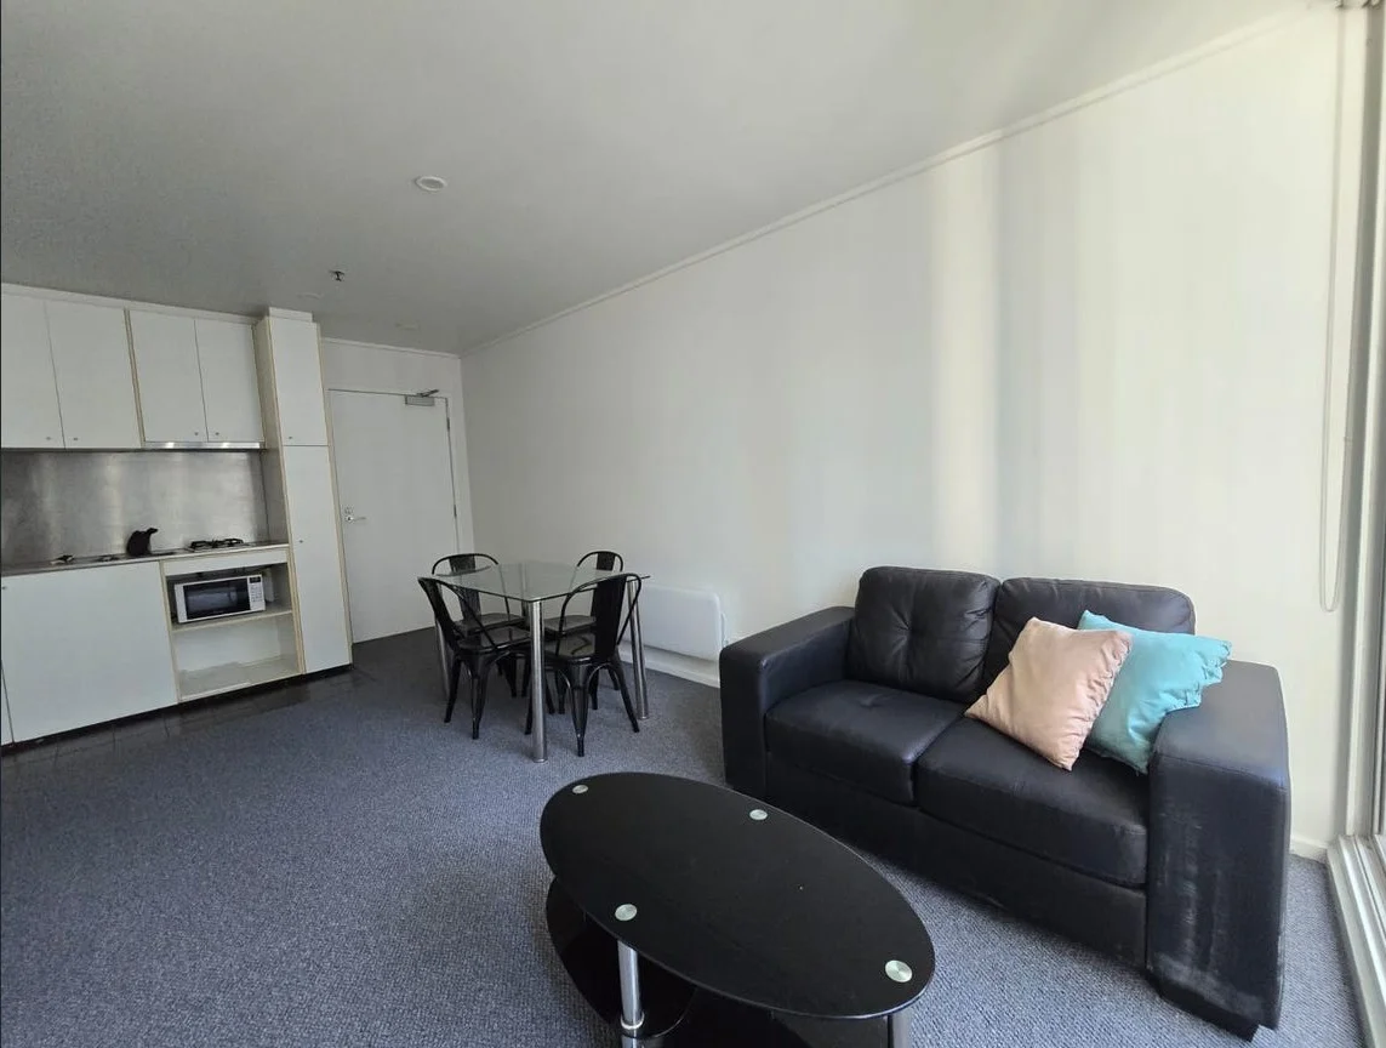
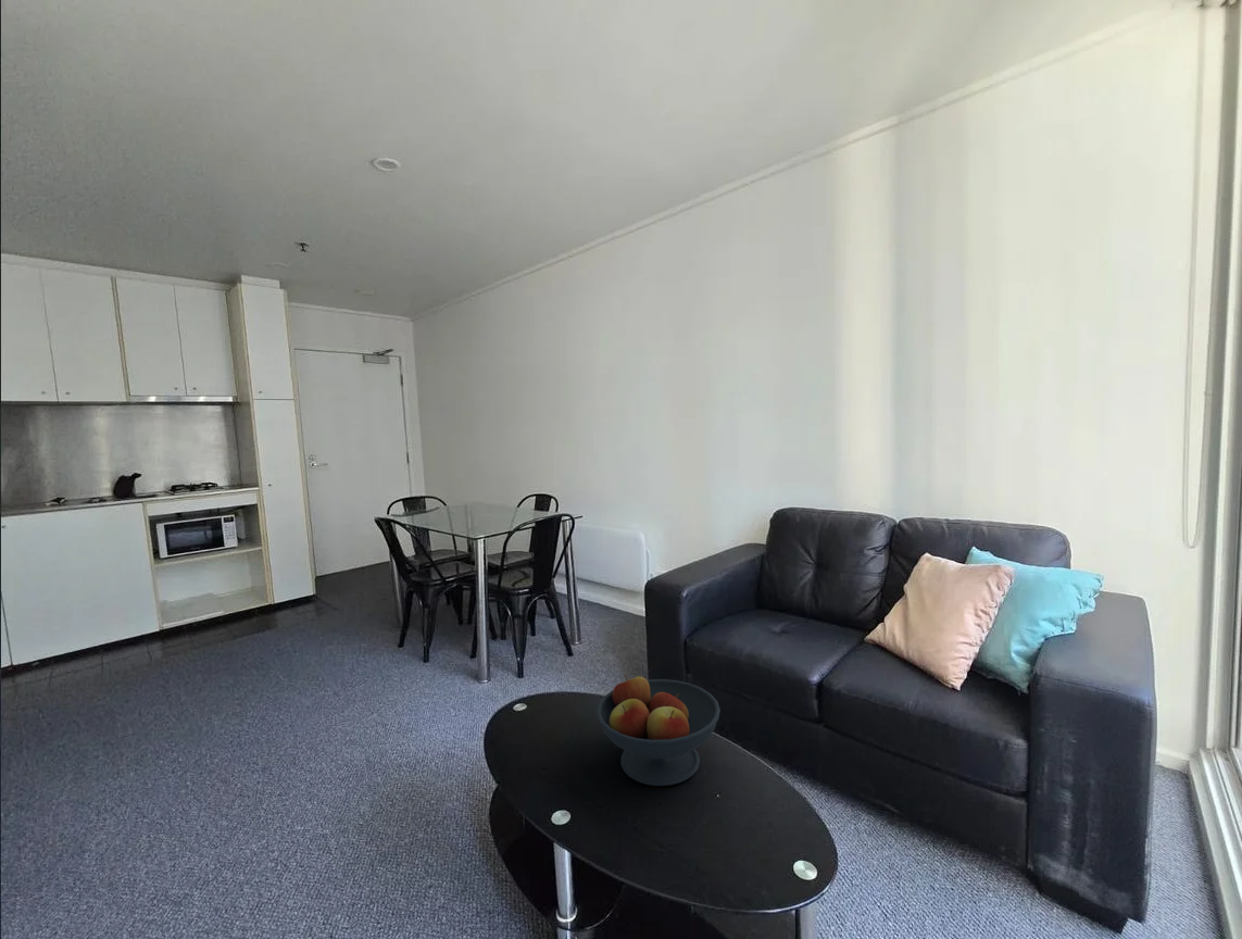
+ fruit bowl (657, 724)
